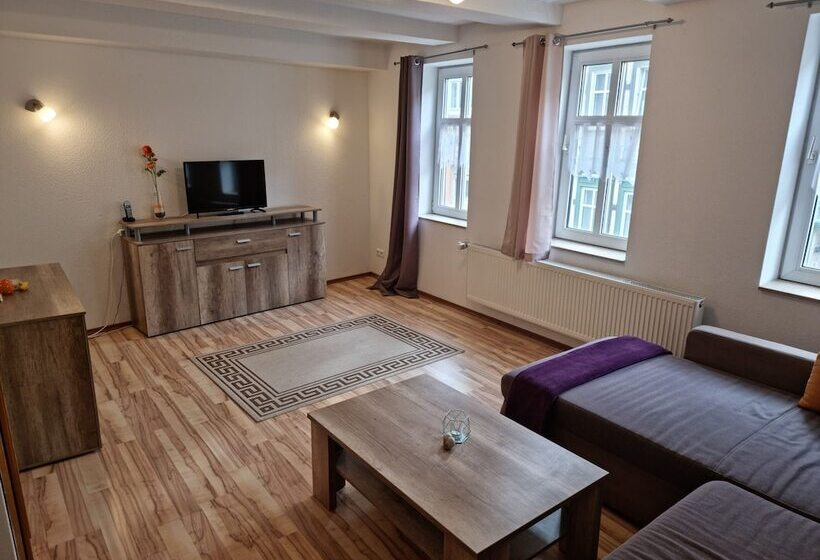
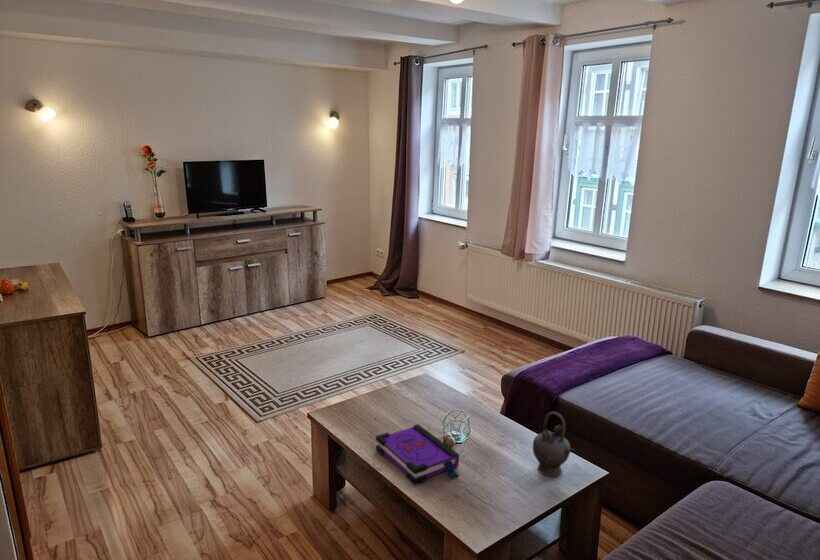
+ teapot (555, 443)
+ board game (419, 454)
